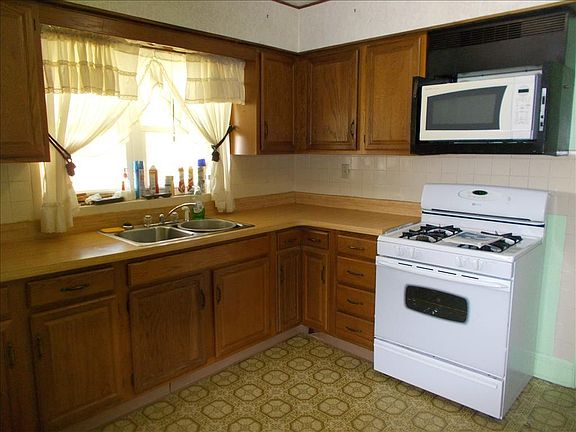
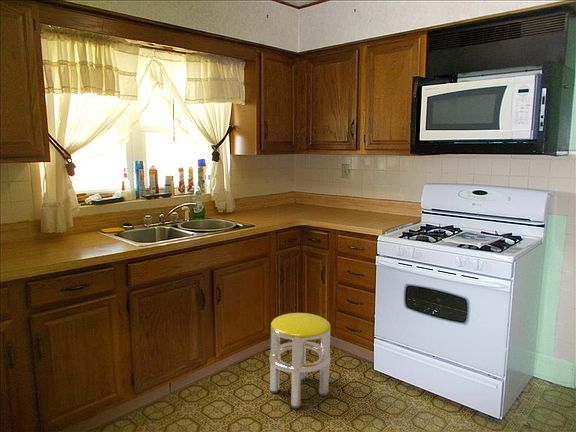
+ stool (299, 356)
